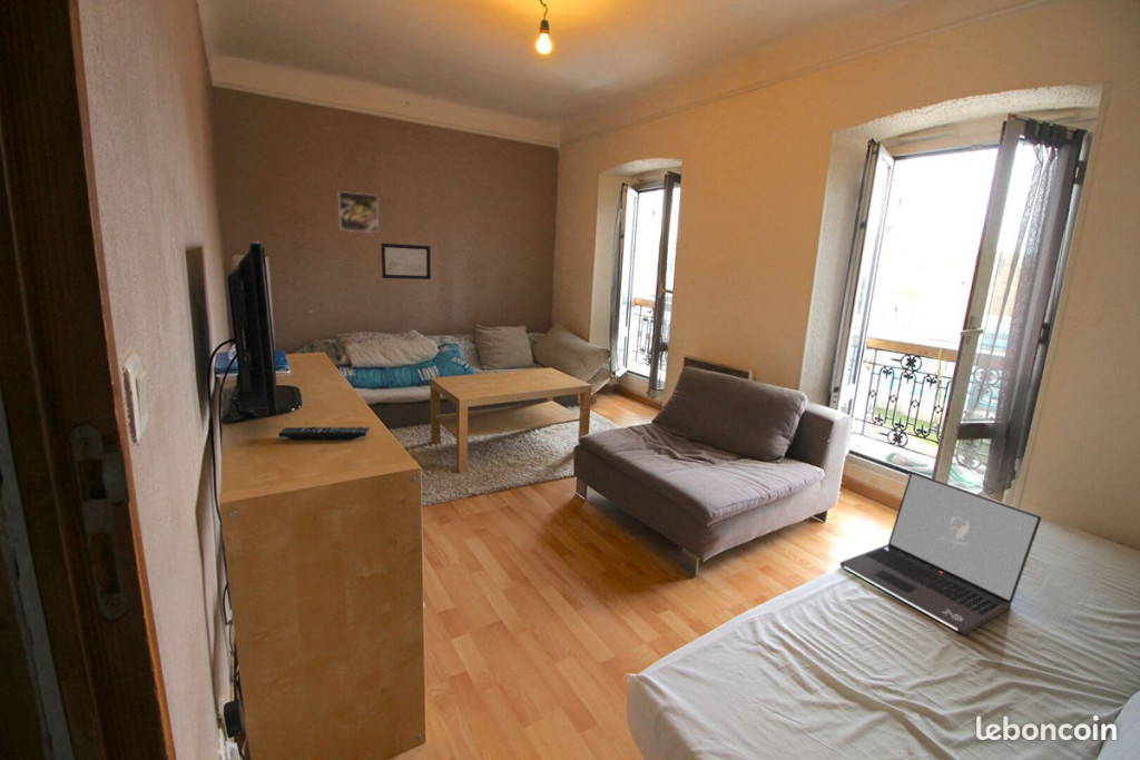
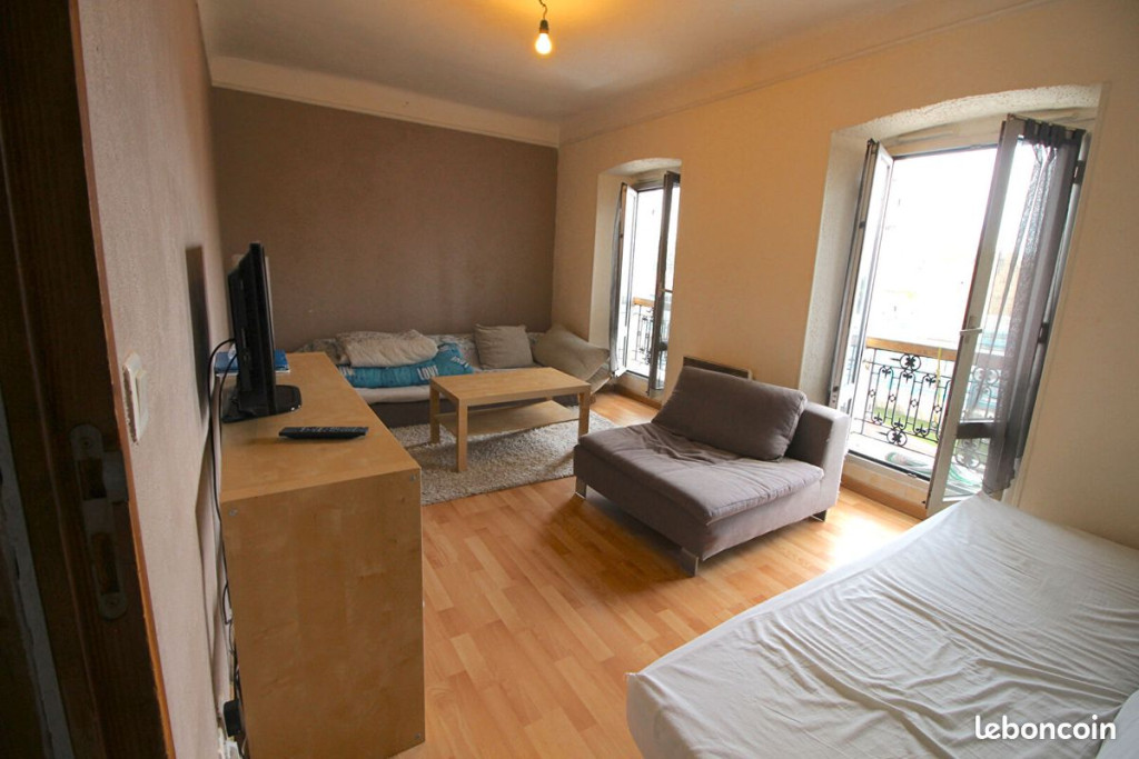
- wall art (406, 261)
- laptop (933, 543)
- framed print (358, 211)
